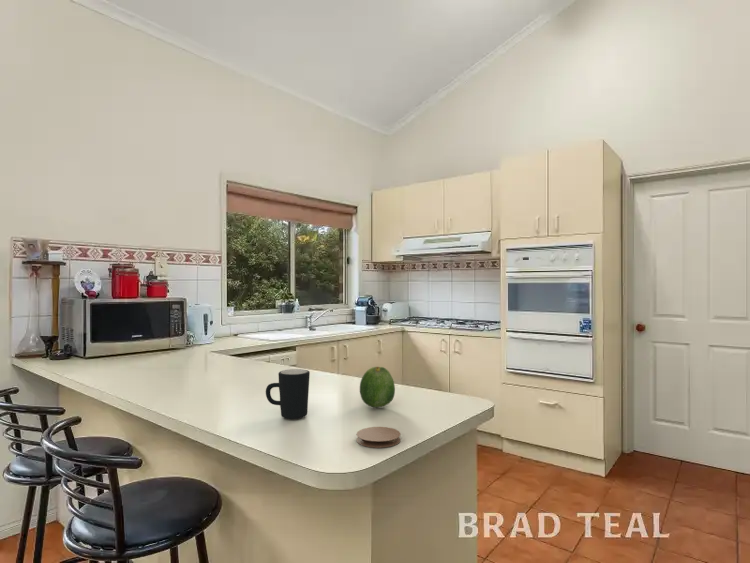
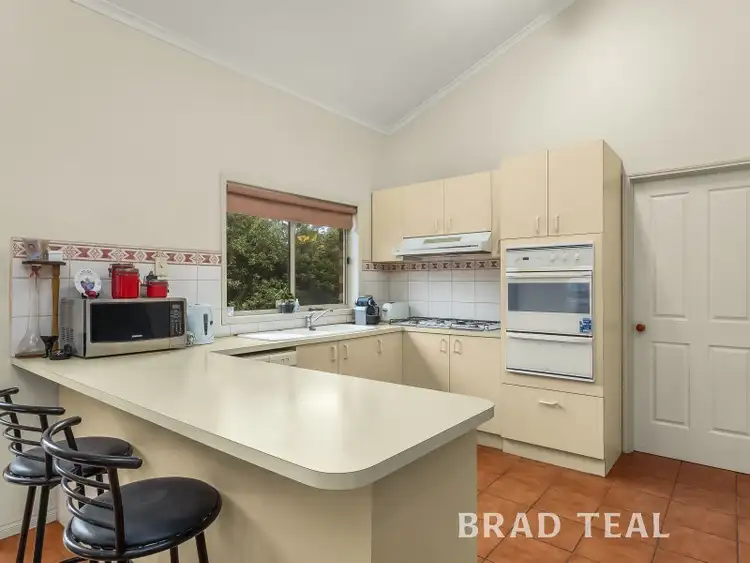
- mug (287, 394)
- fruit (377, 386)
- coaster (378, 436)
